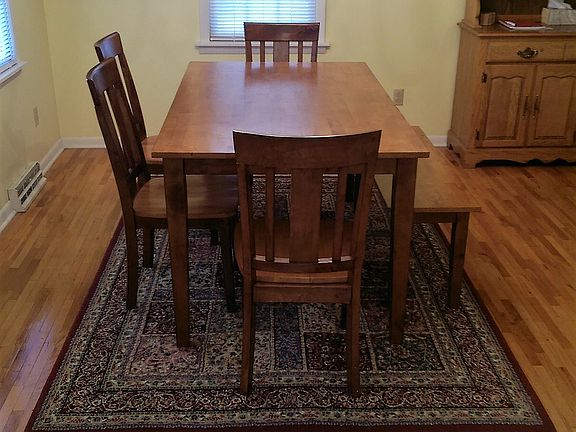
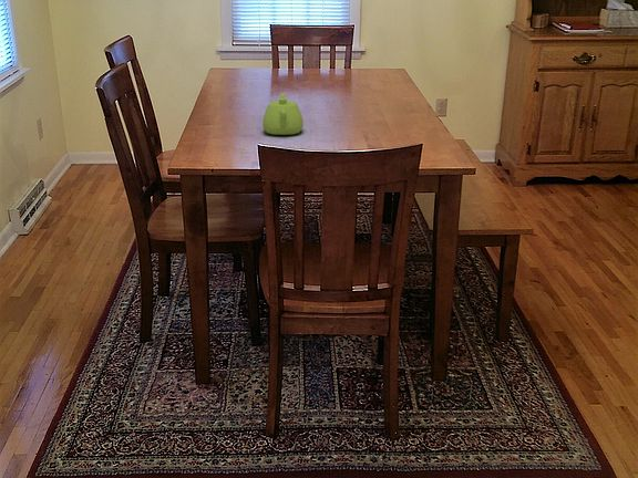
+ teapot (282, 114)
